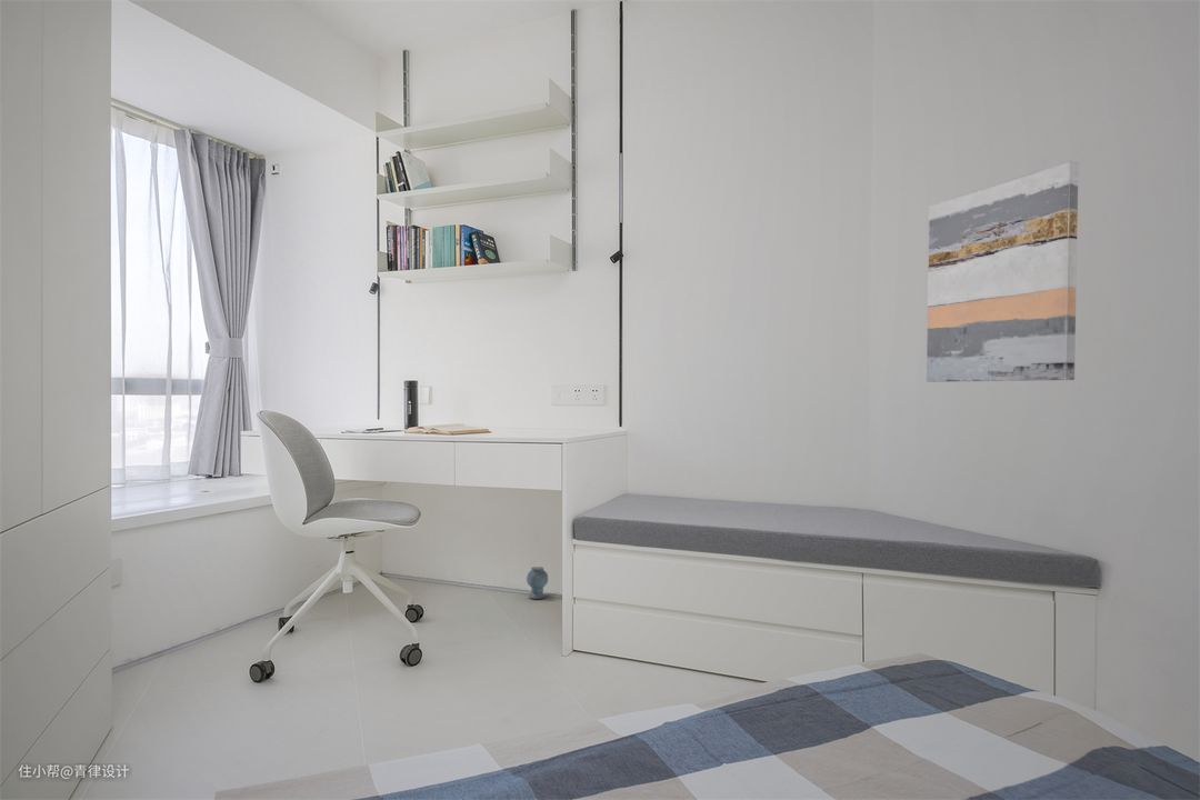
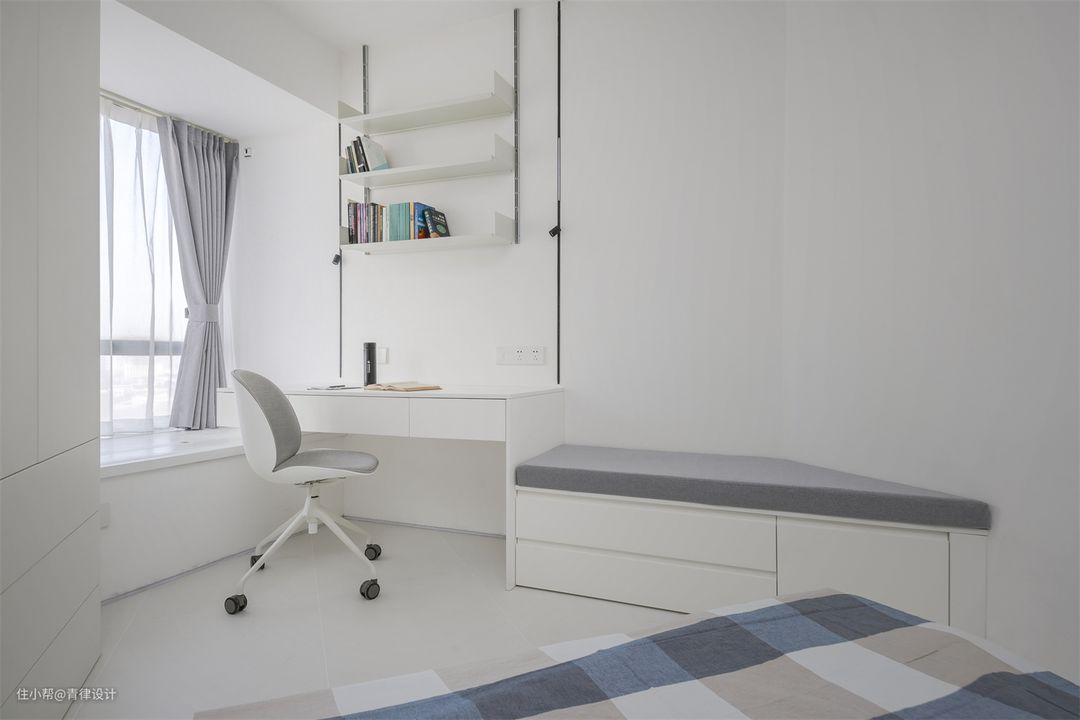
- wall art (993, 283)
- speaker (537, 582)
